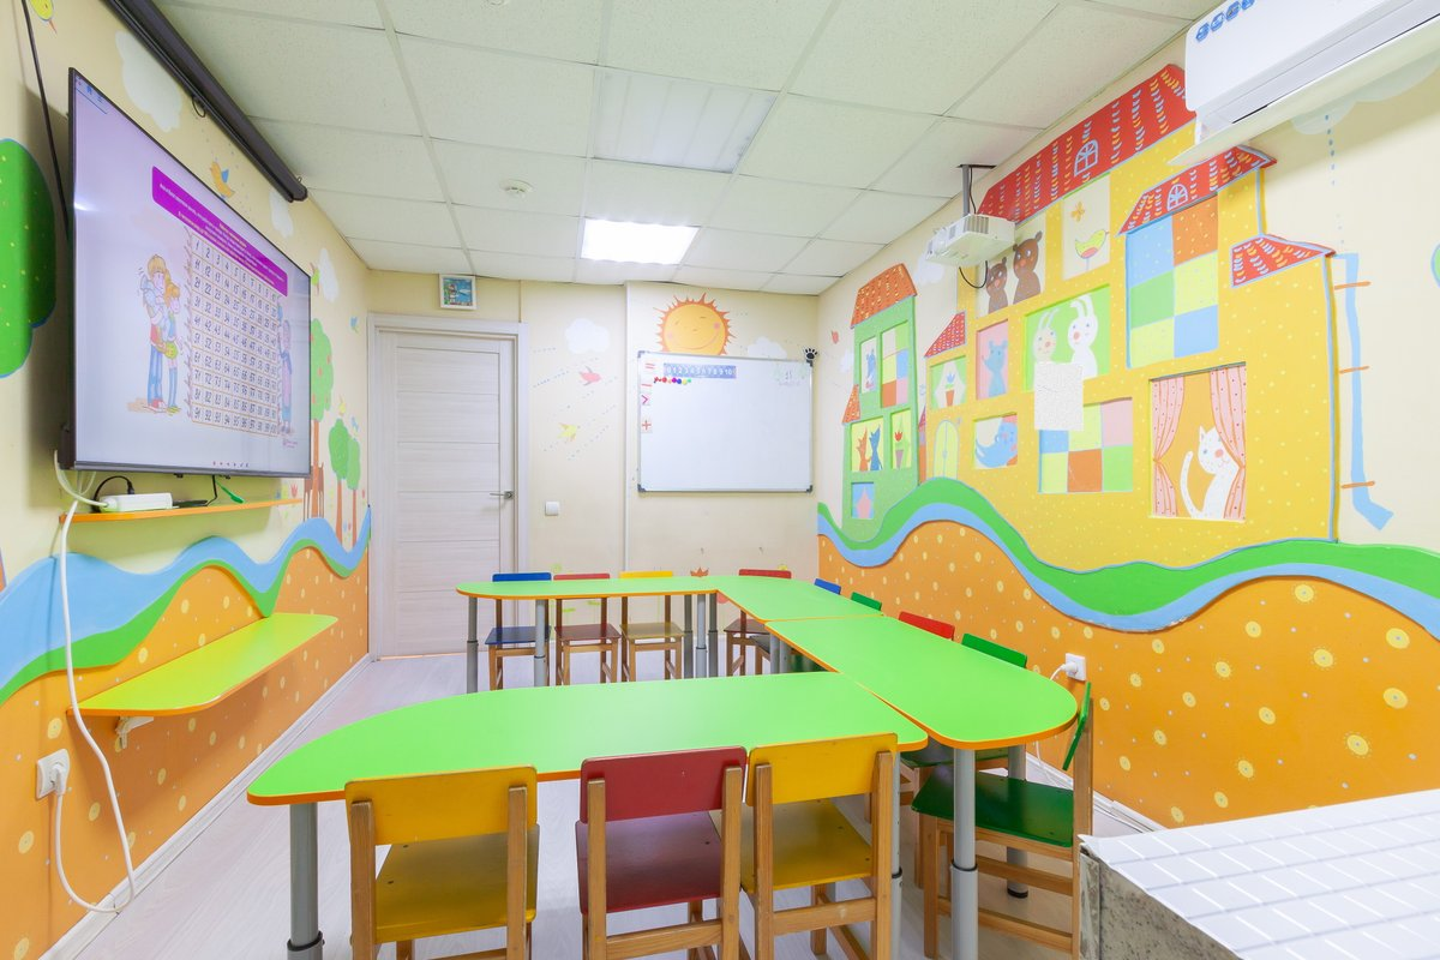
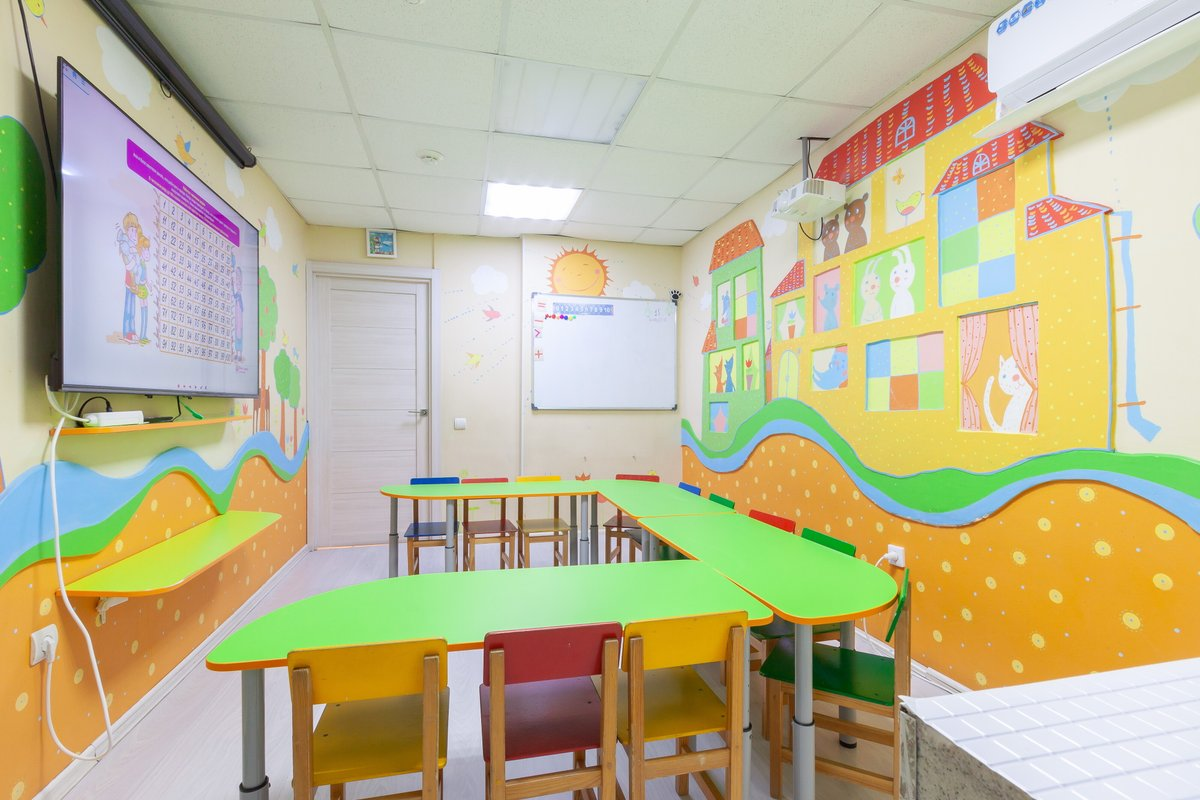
- calendar (1058, 395)
